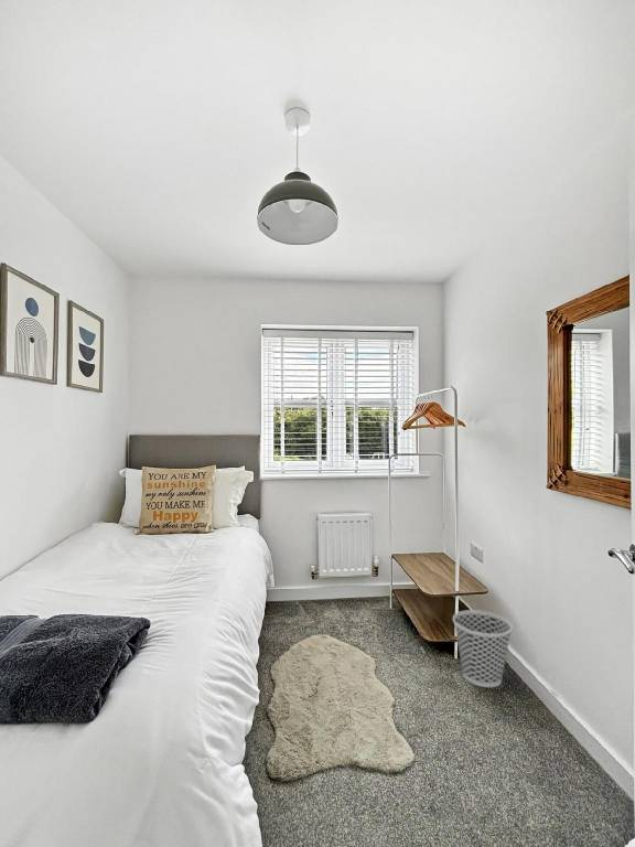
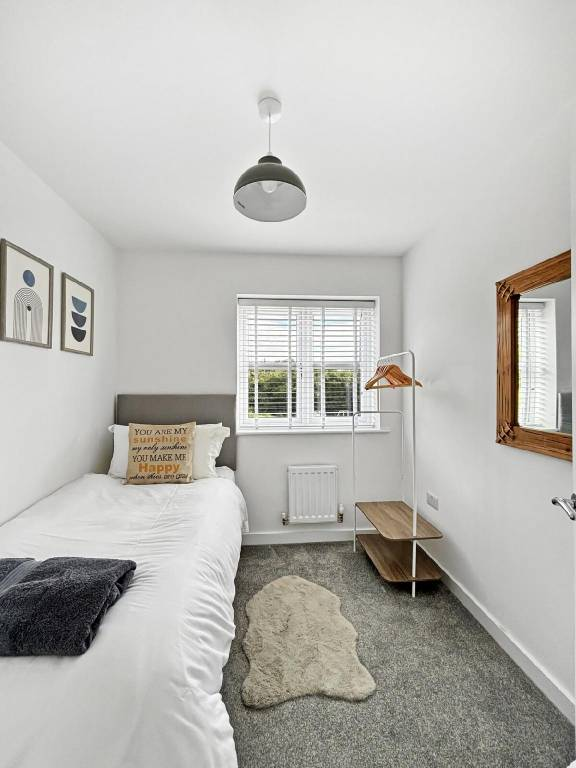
- wastebasket (482, 648)
